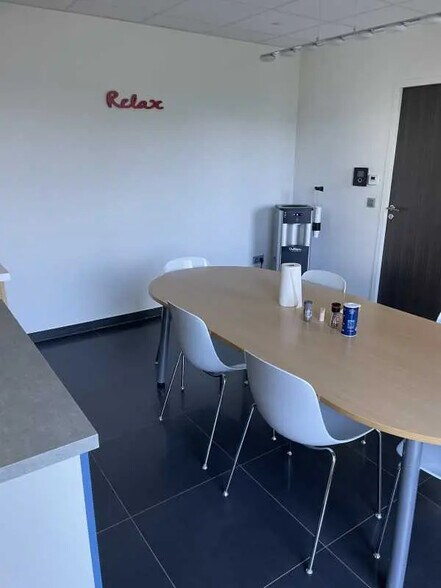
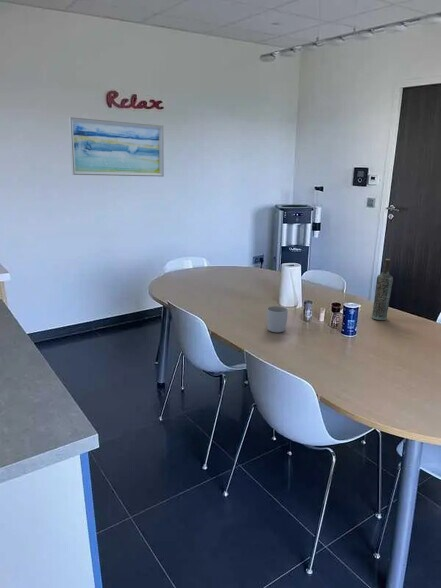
+ wall art (119, 149)
+ bottle (383, 289)
+ mug (275, 318)
